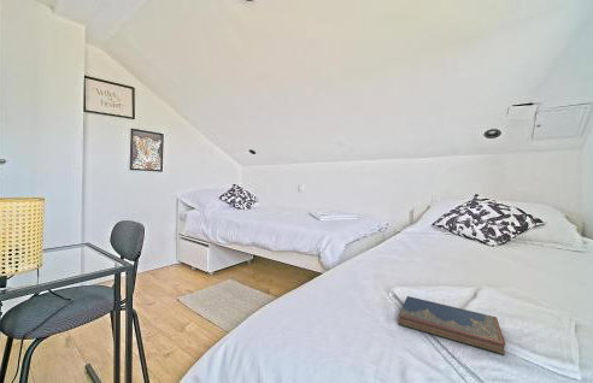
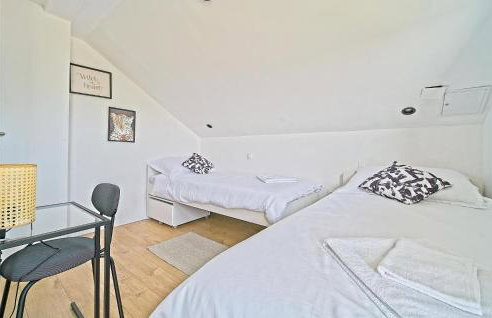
- hardcover book (447, 320)
